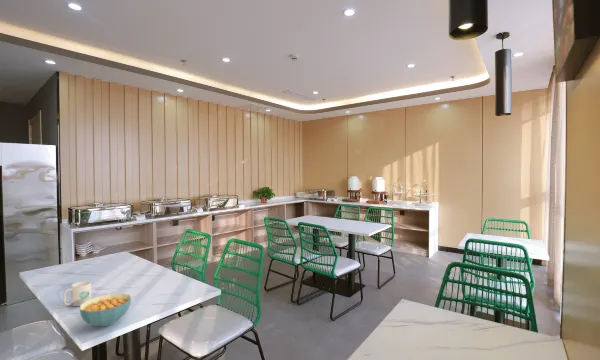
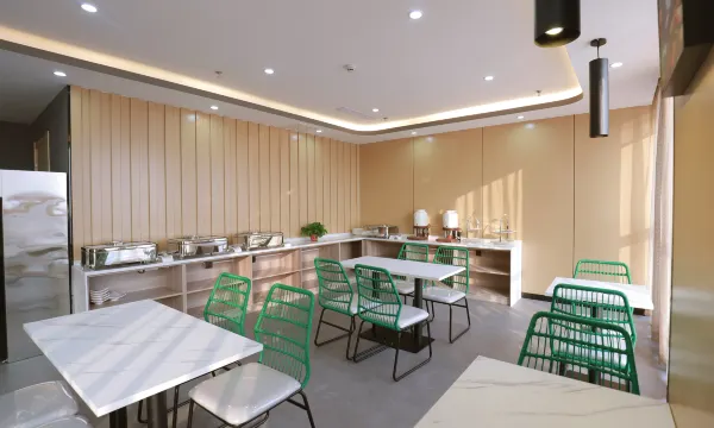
- cereal bowl (106, 312)
- mug (77, 294)
